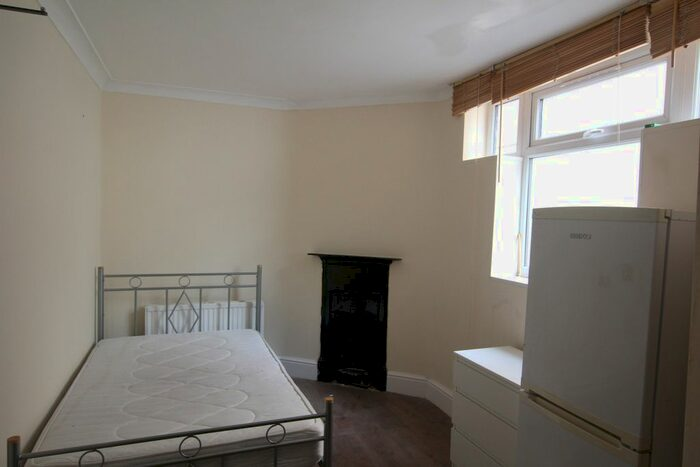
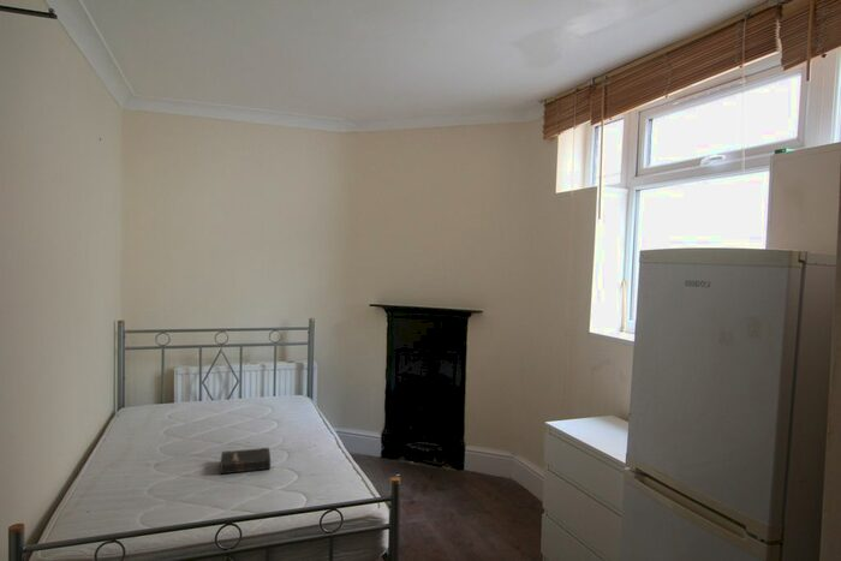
+ hardback book (245, 460)
